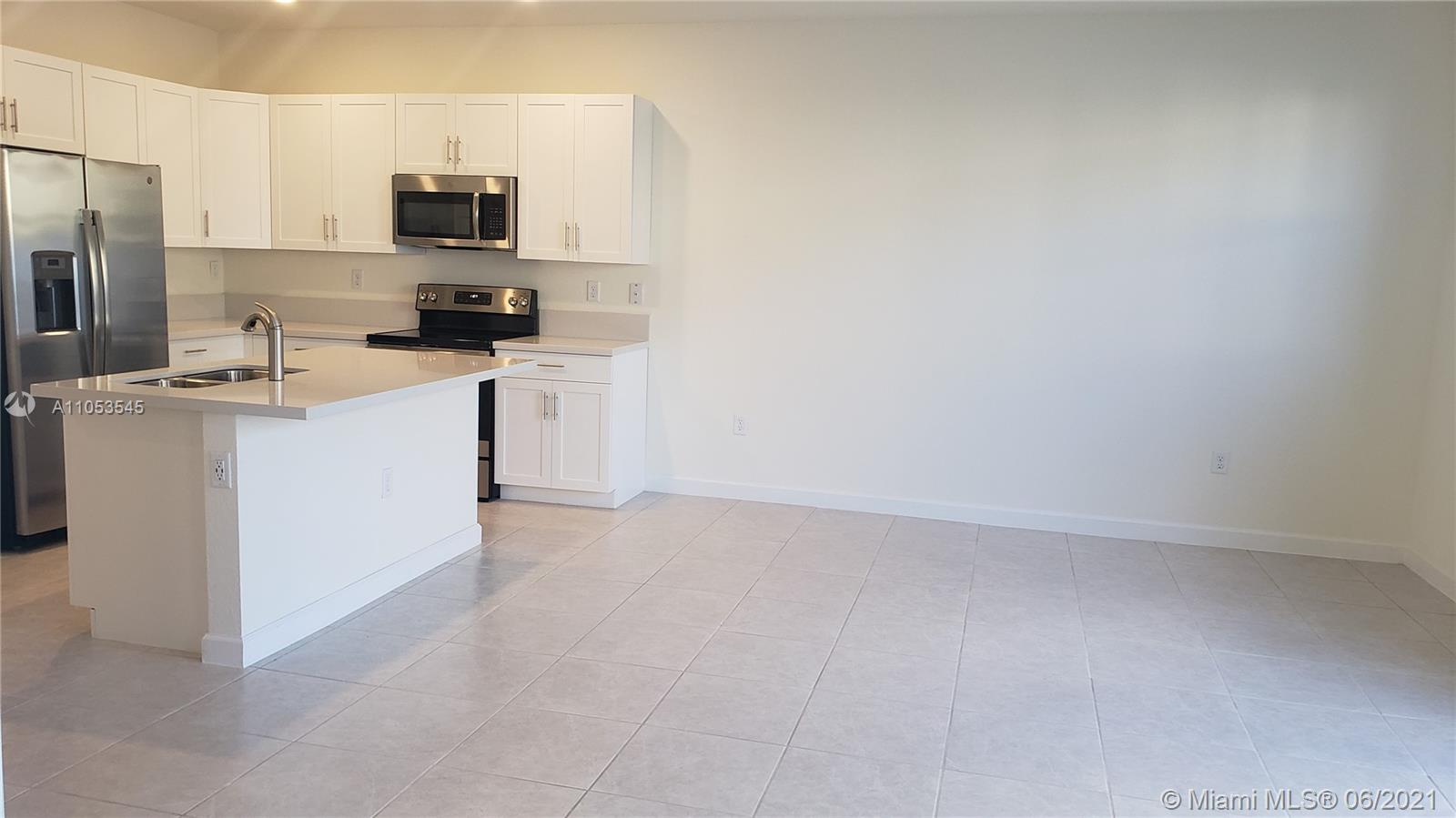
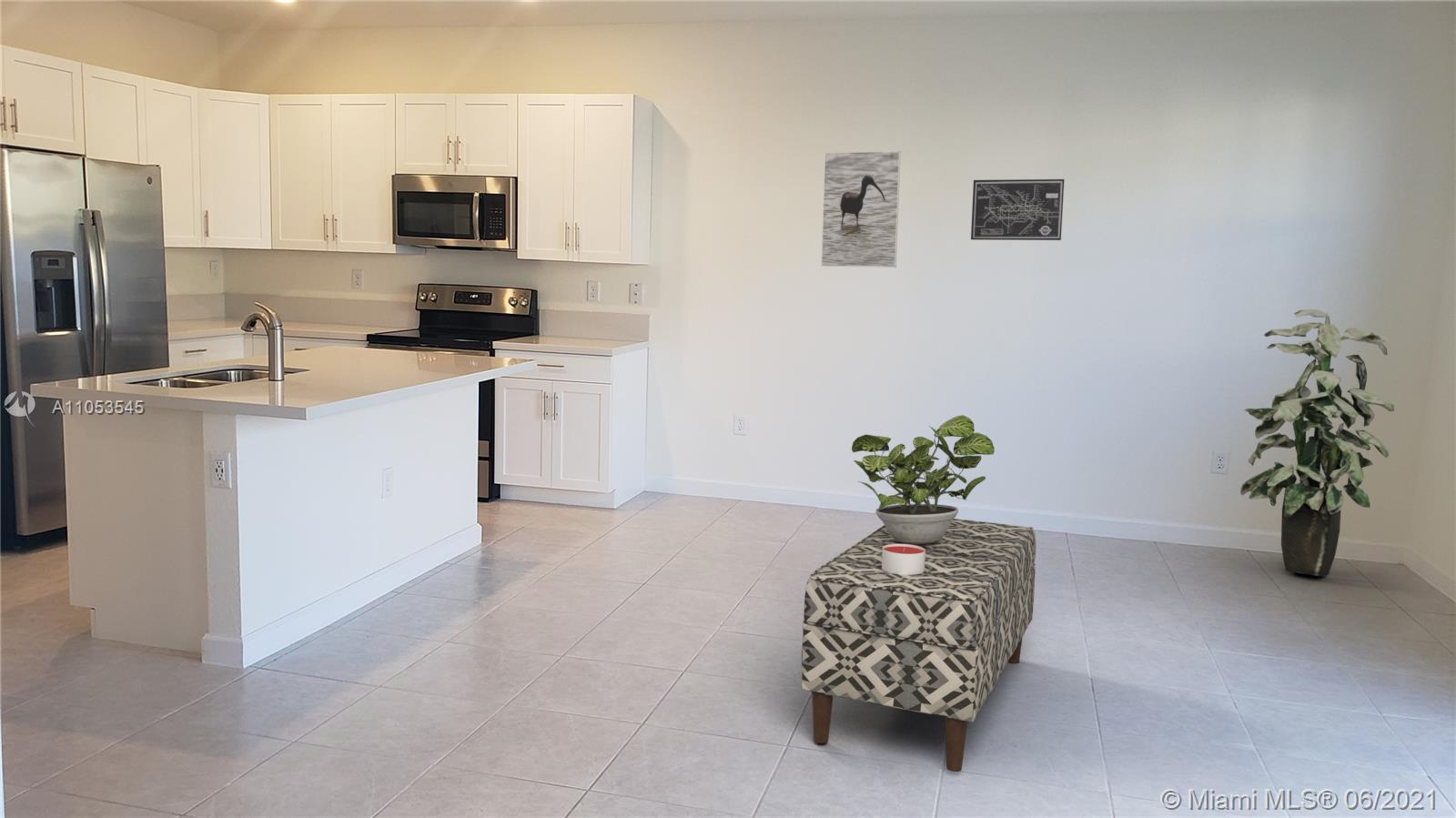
+ potted plant (925, 480)
+ indoor plant (1310, 442)
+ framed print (860, 209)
+ candle (903, 557)
+ bench (930, 623)
+ wall art (1016, 209)
